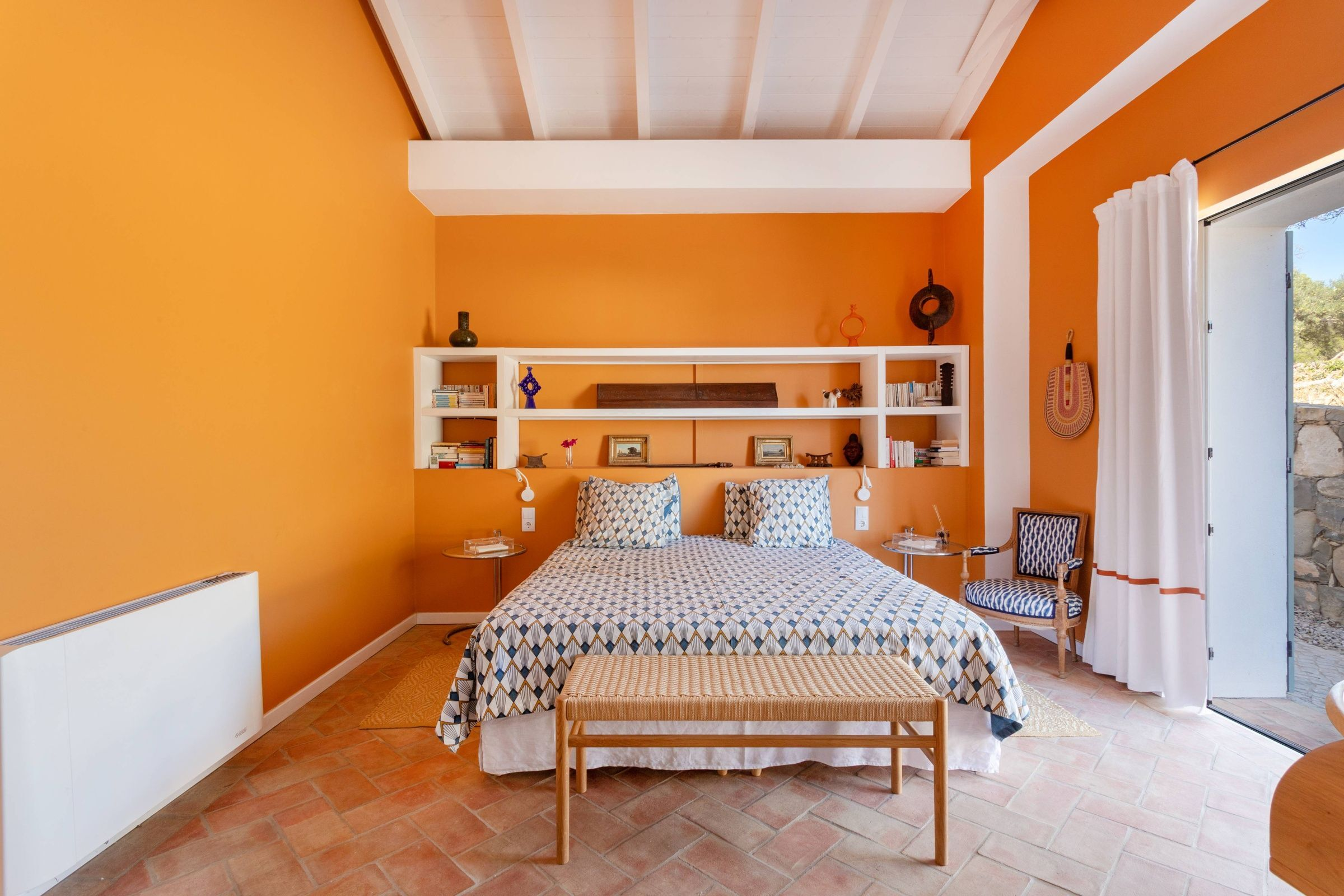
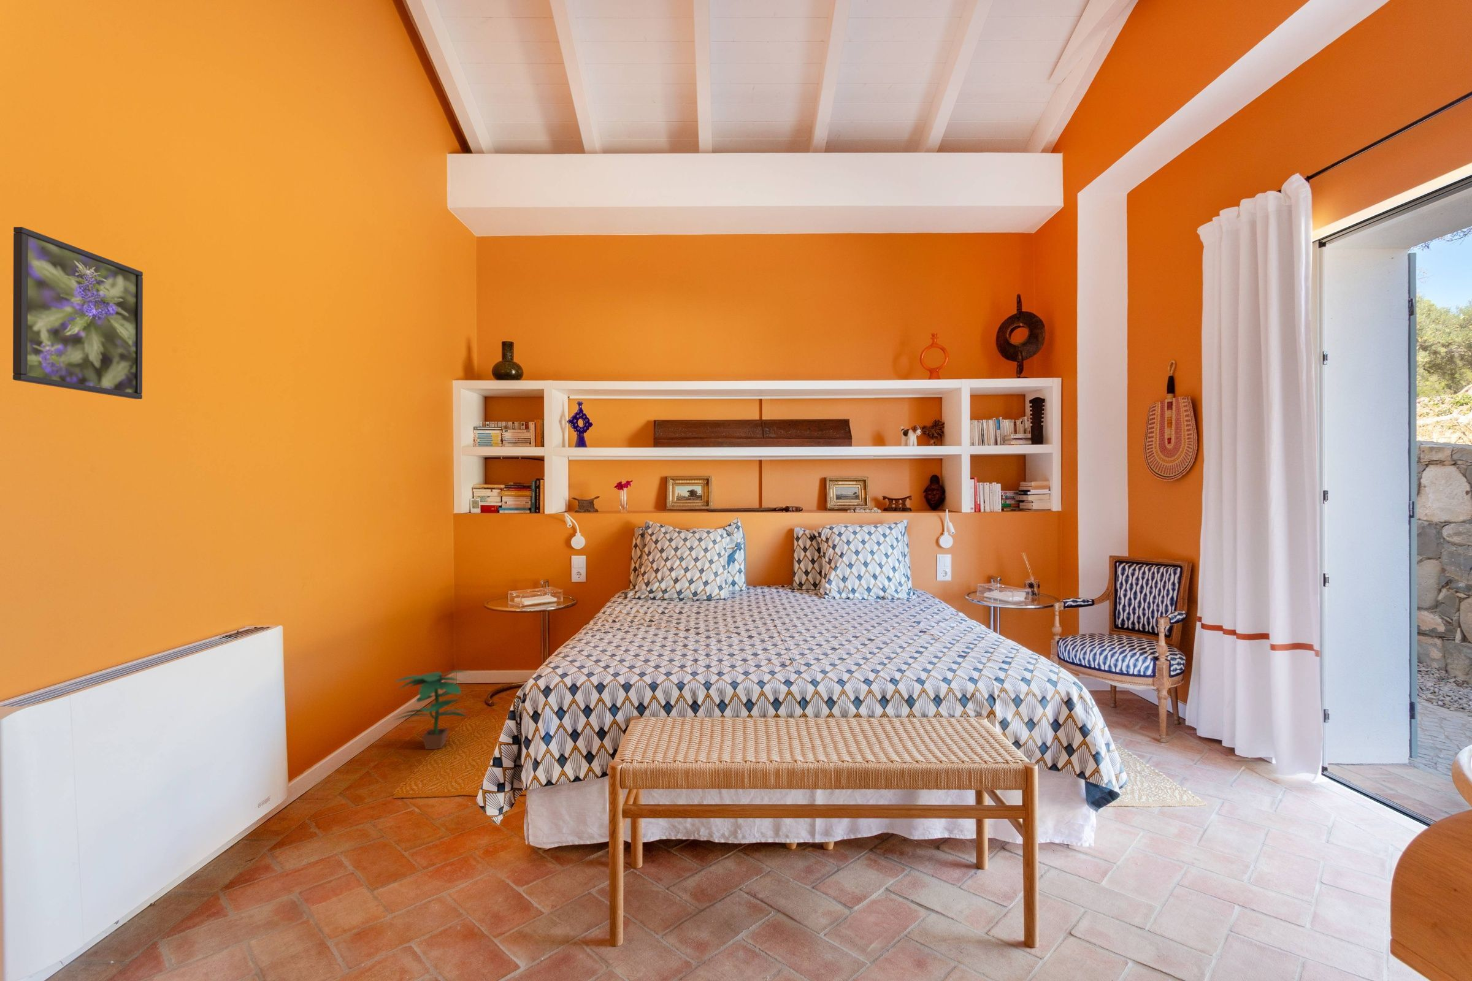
+ potted plant (433, 709)
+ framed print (83, 321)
